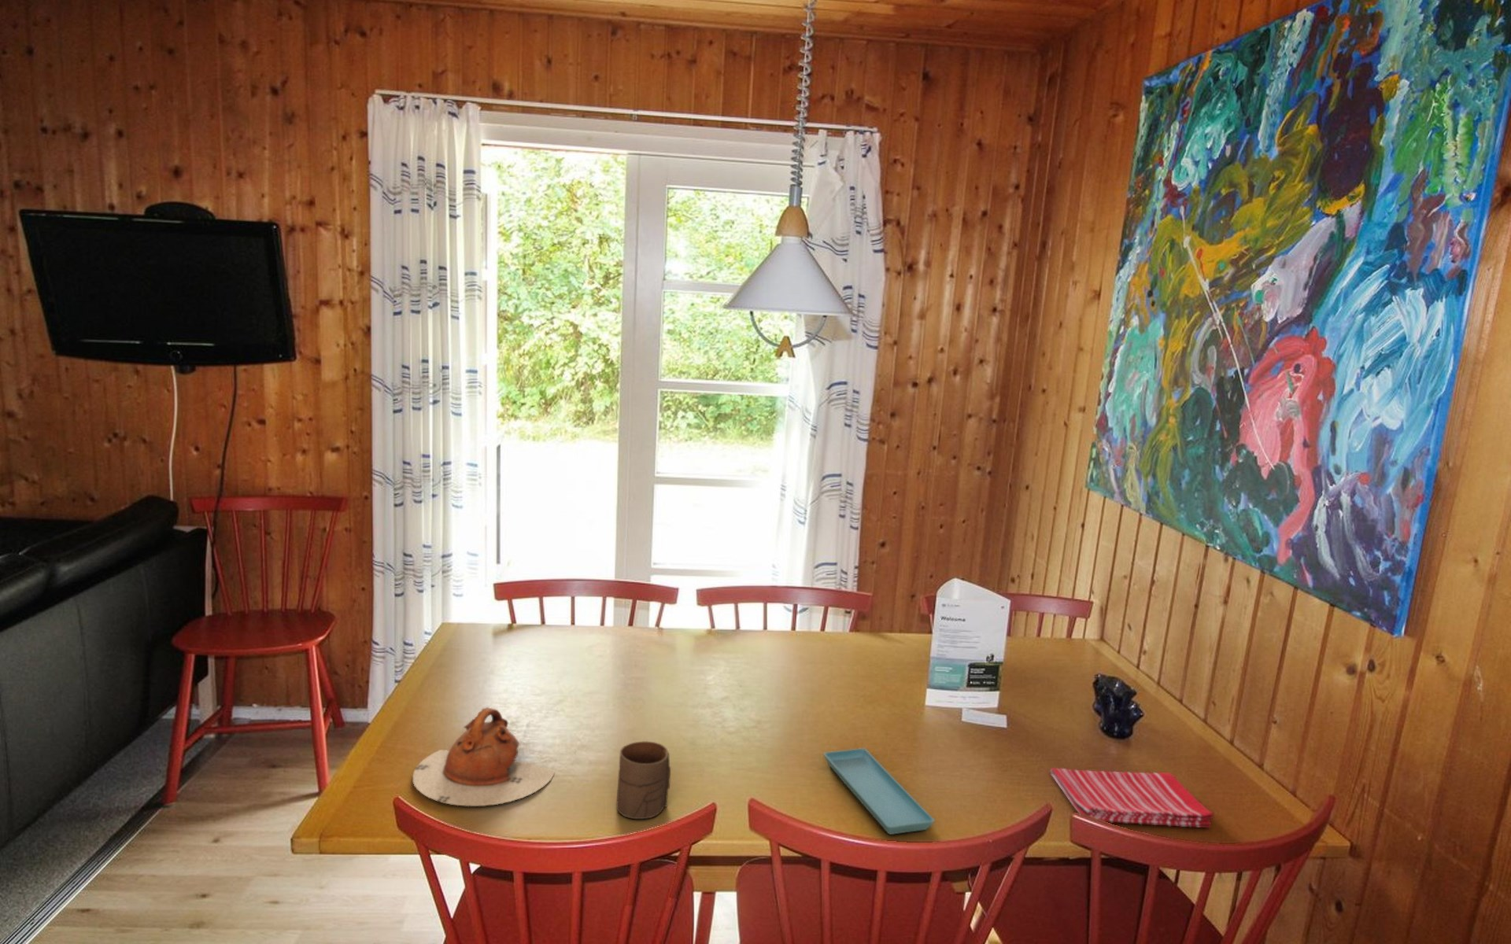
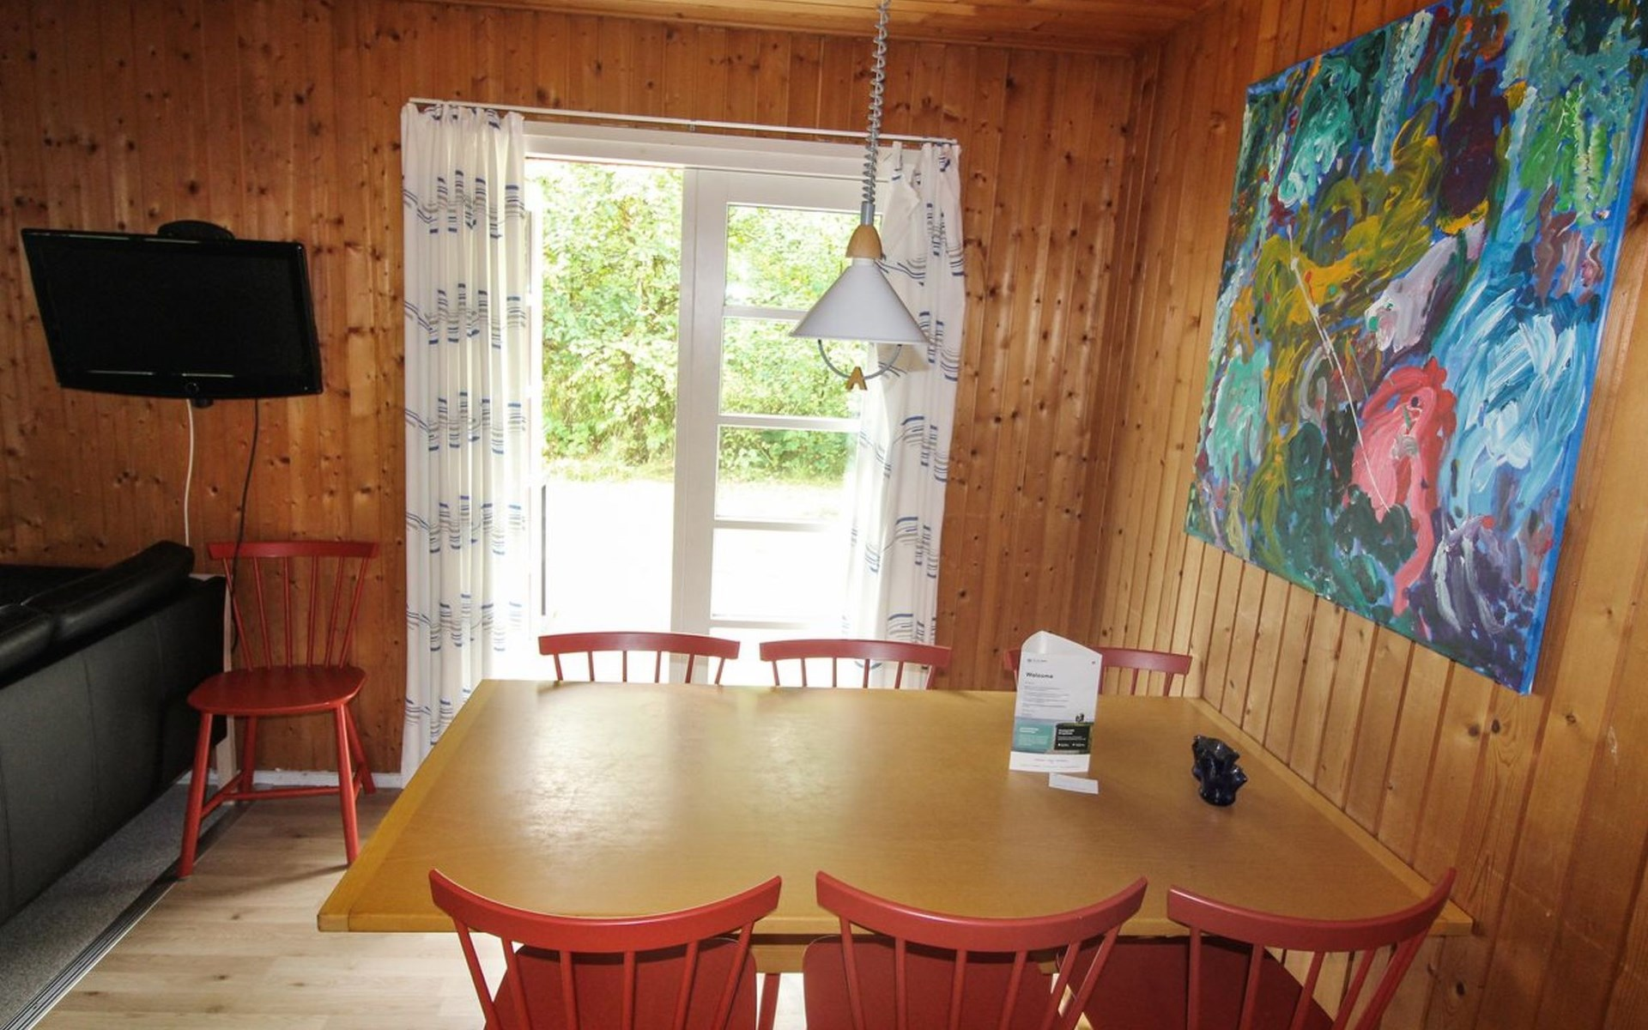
- dish towel (1129, 794)
- cup (644, 779)
- saucer (875, 790)
- teapot (486, 741)
